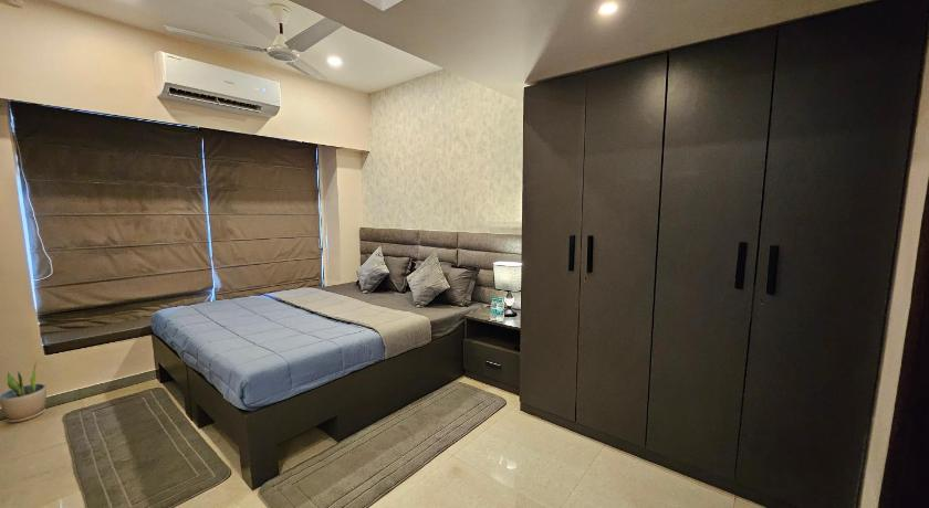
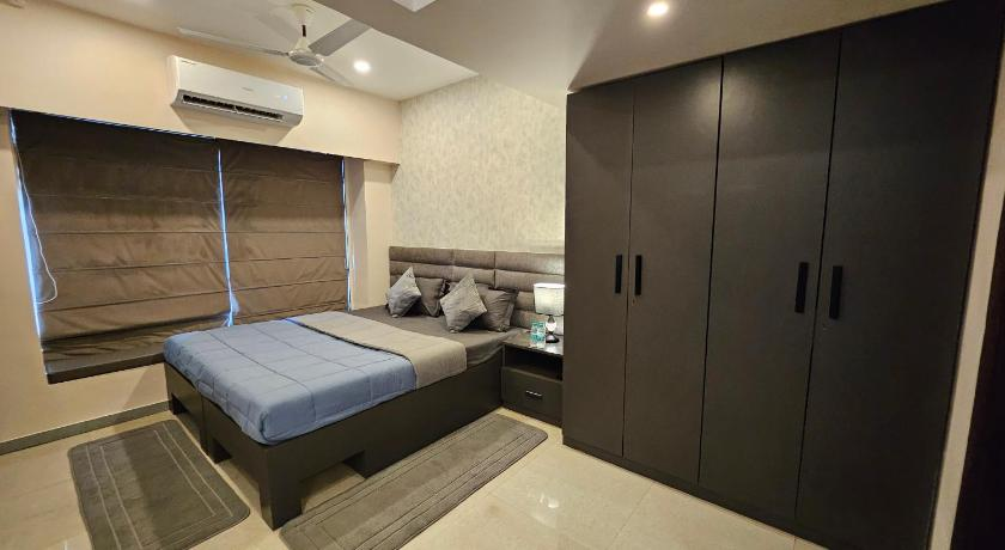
- potted plant (22, 389)
